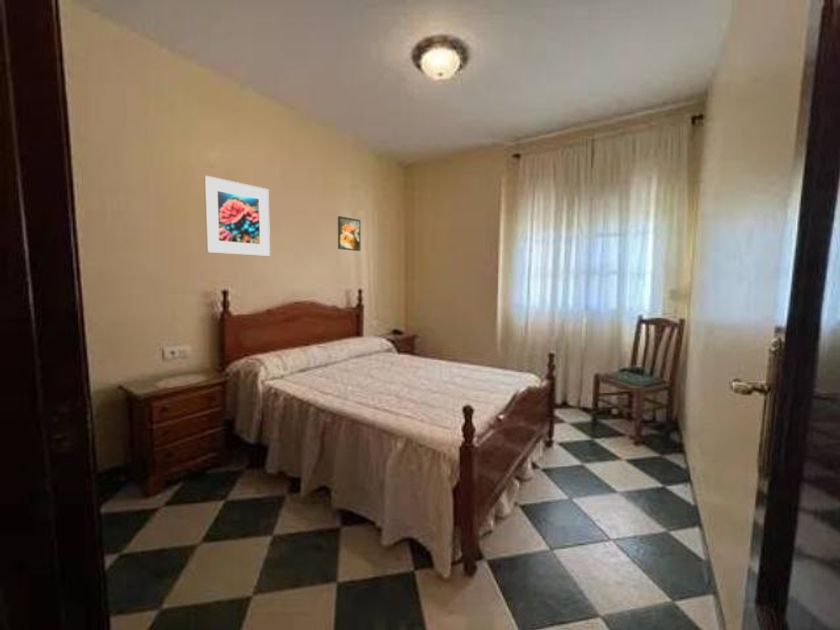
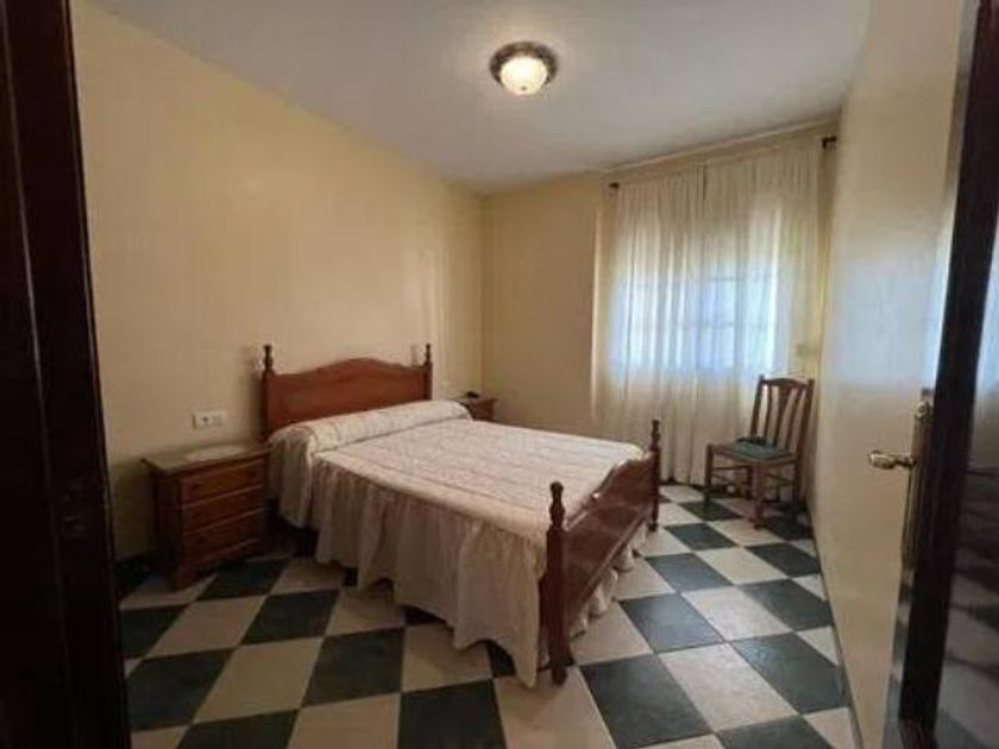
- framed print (349, 234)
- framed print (239, 218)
